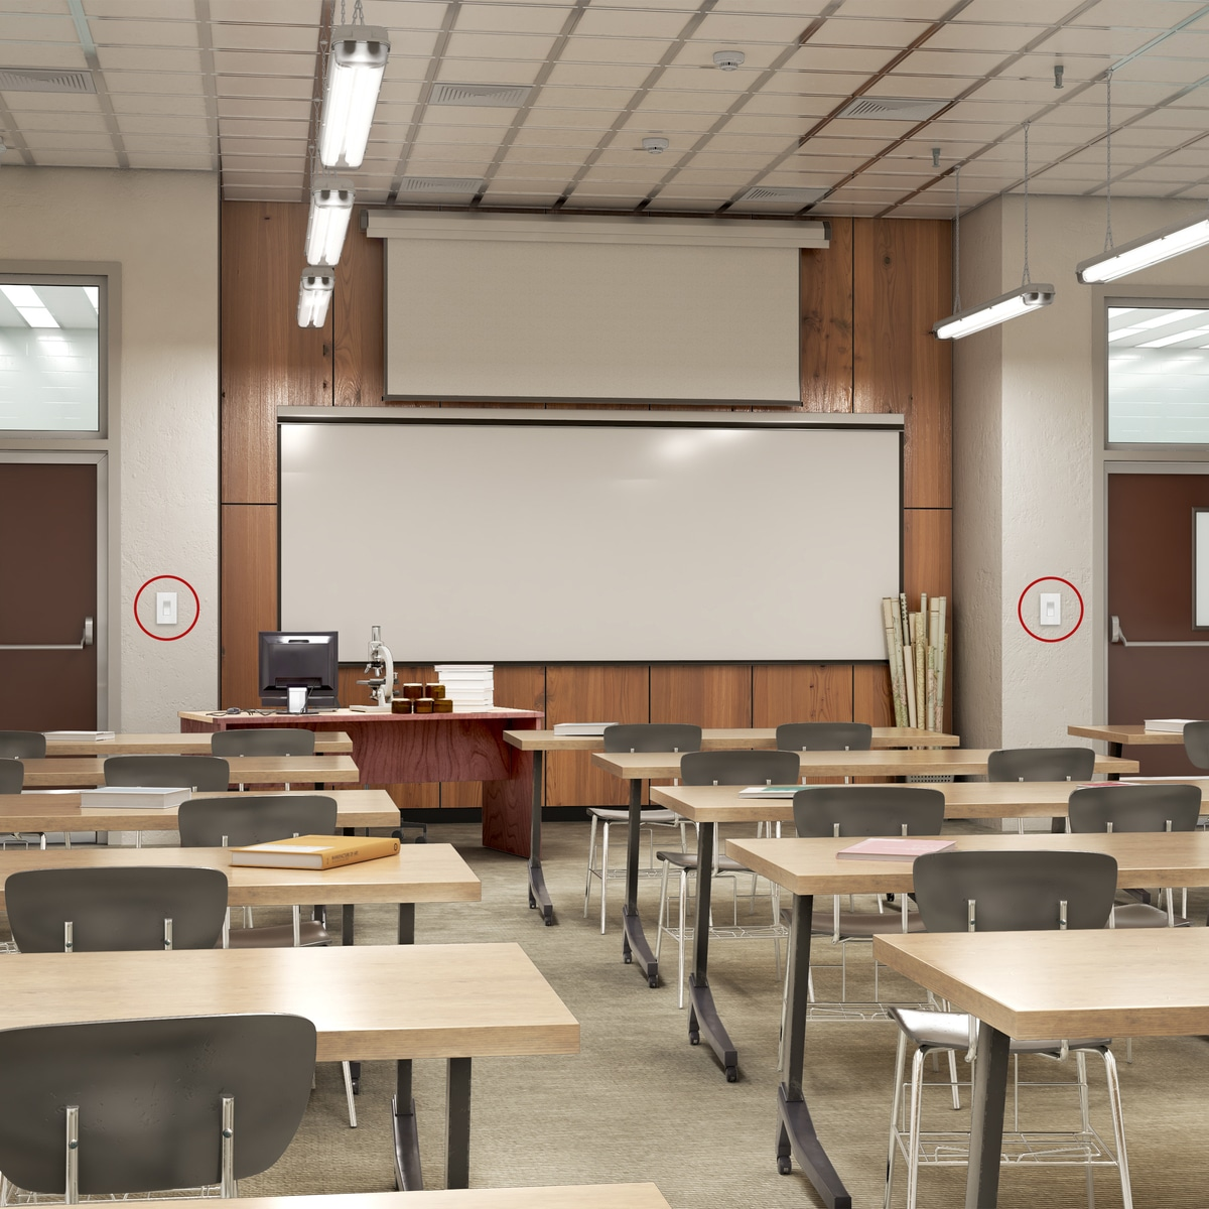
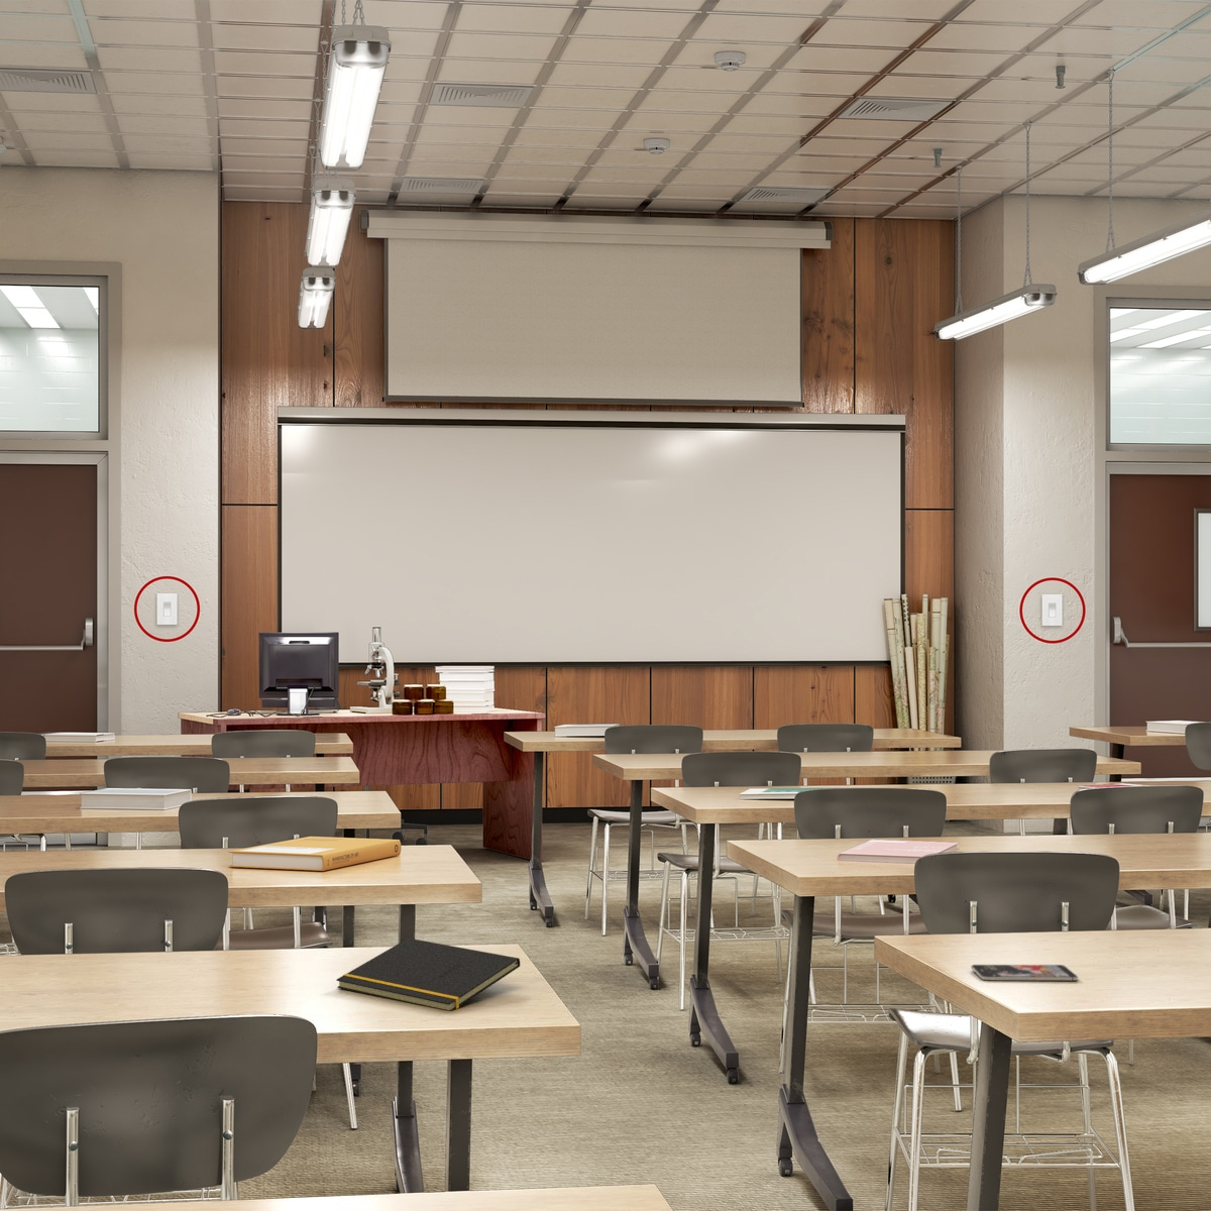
+ smartphone (1024, 971)
+ notepad (428, 973)
